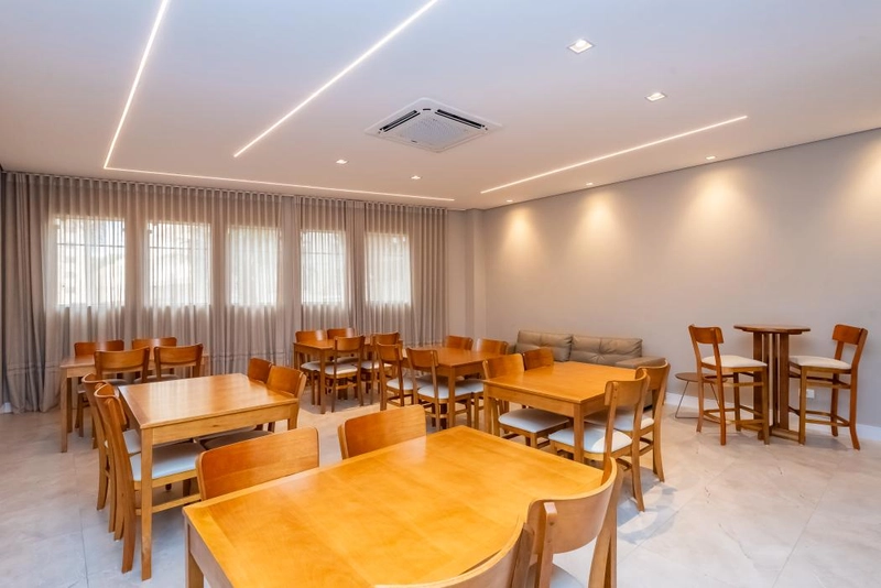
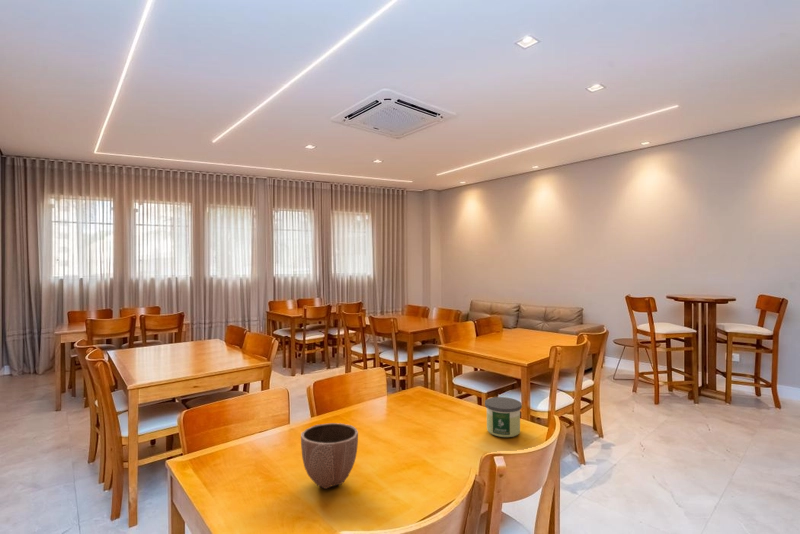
+ decorative bowl (330, 457)
+ candle (503, 417)
